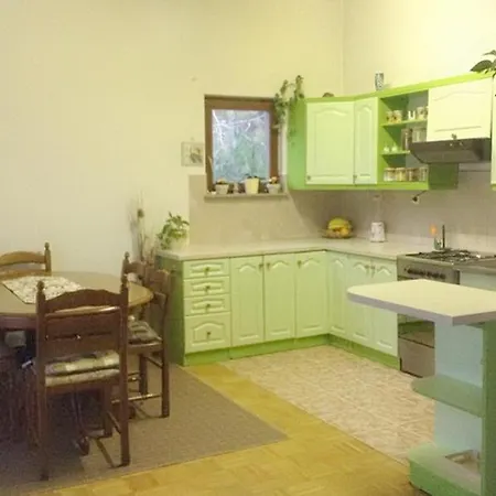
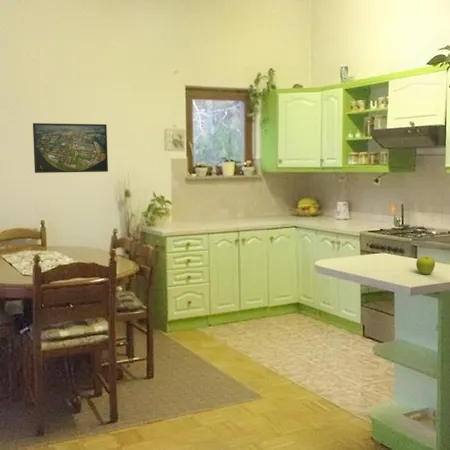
+ fruit (425, 265)
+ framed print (71, 148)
